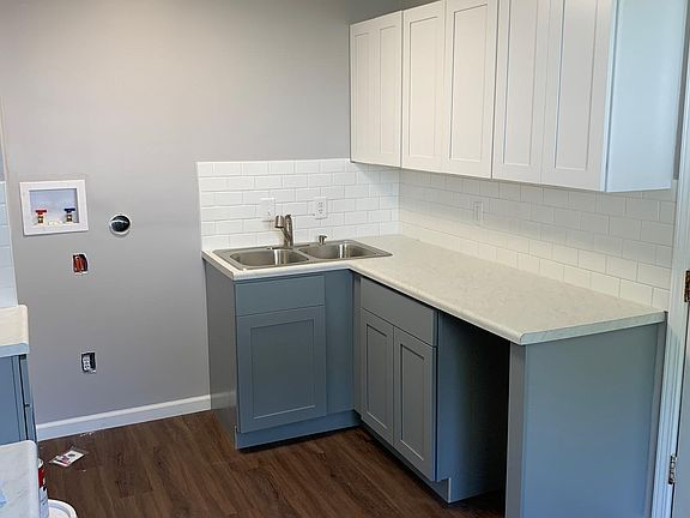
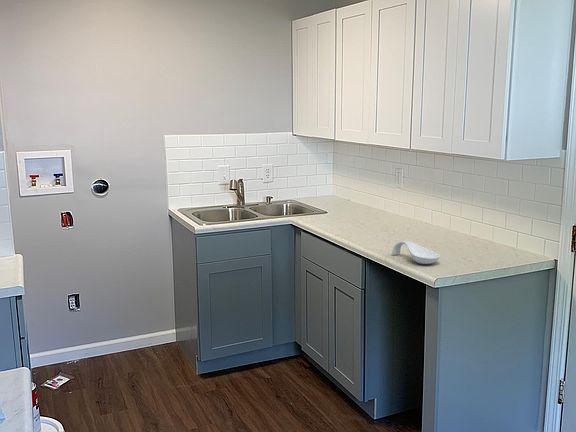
+ spoon rest (414, 251)
